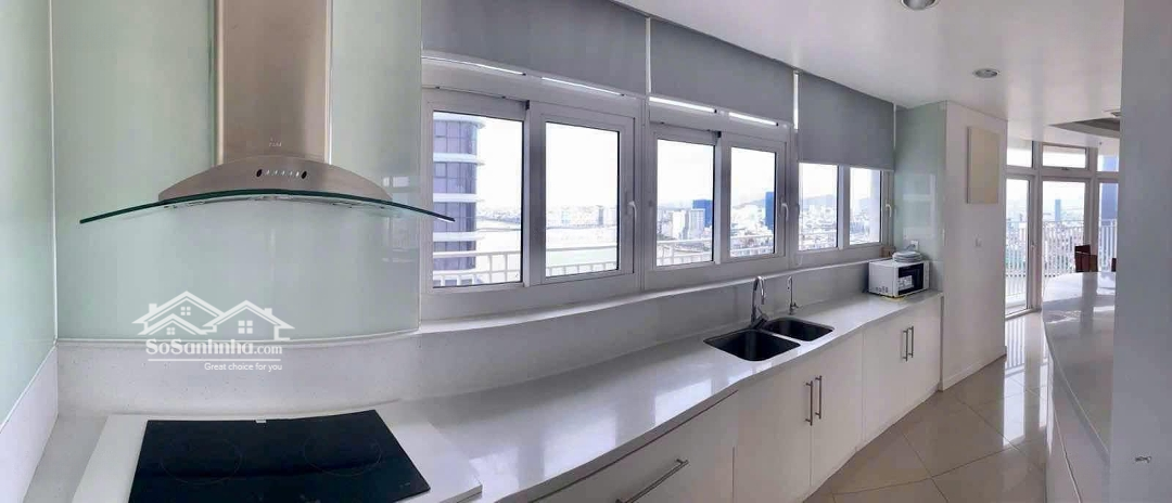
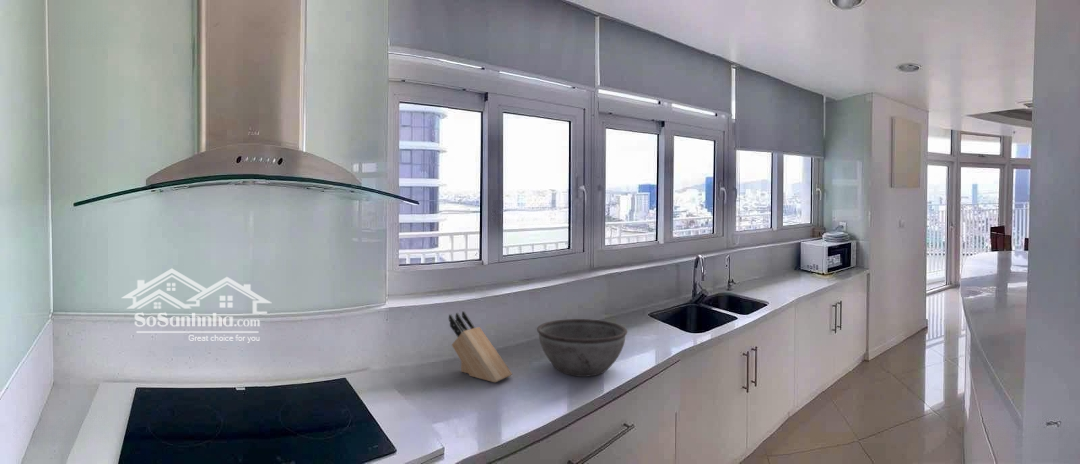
+ bowl (581, 348)
+ knife block (477, 344)
